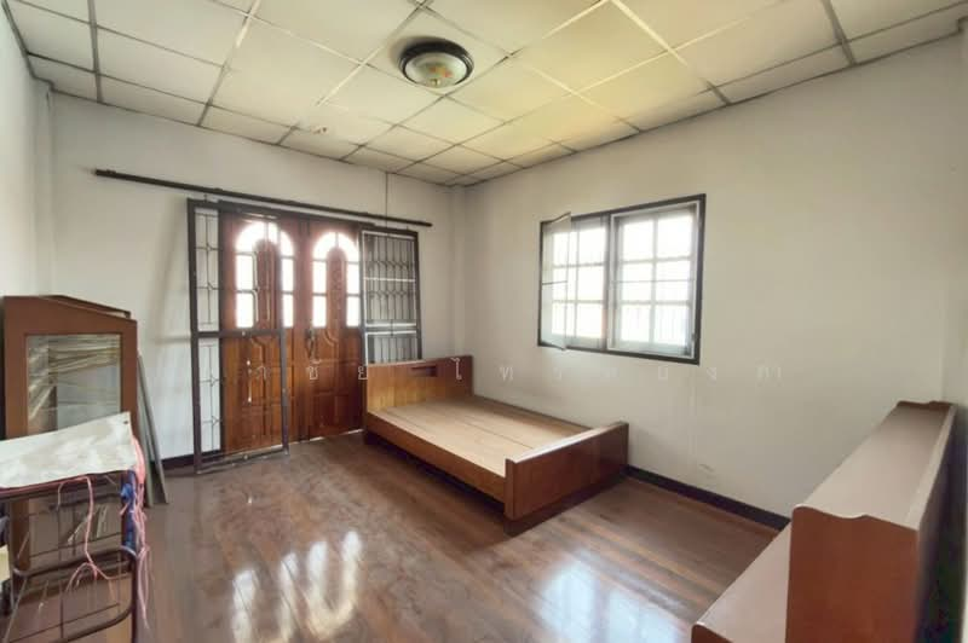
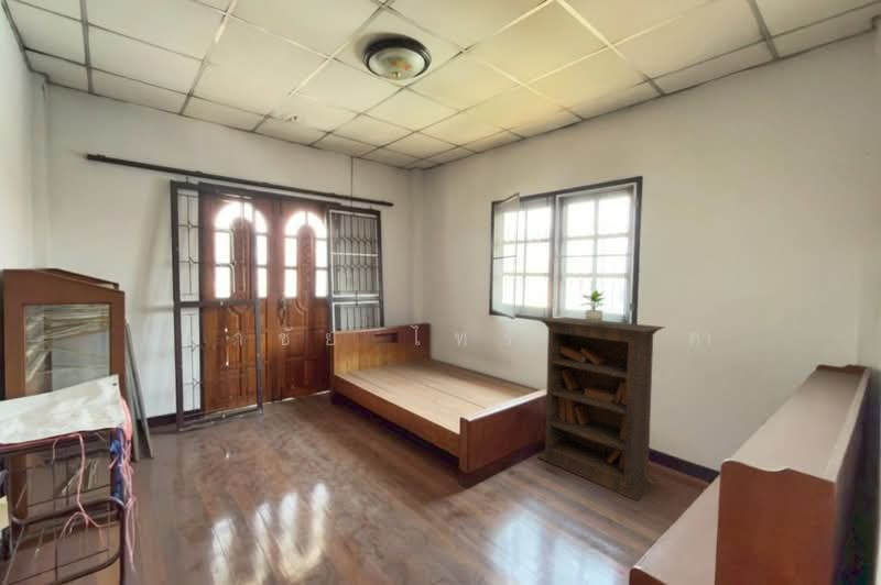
+ bookcase (596, 396)
+ potted plant (594, 306)
